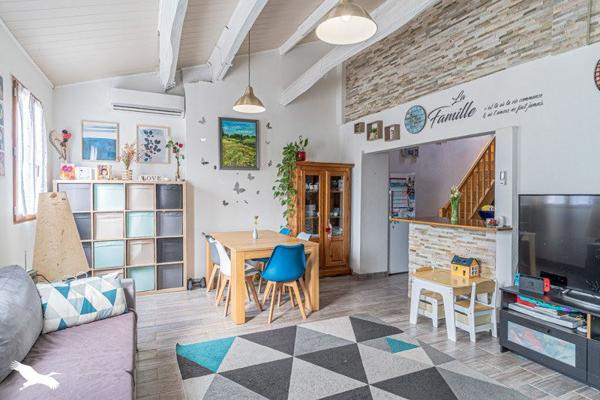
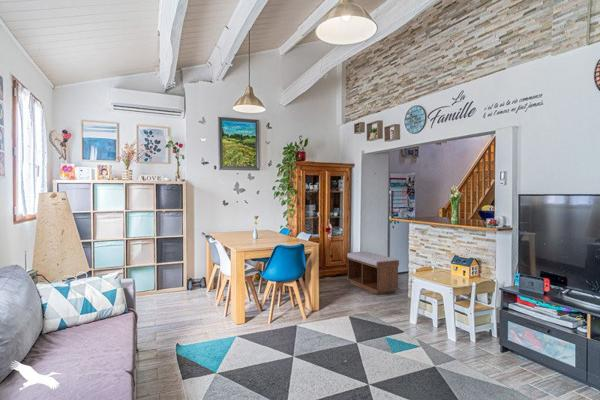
+ bench (371, 271)
